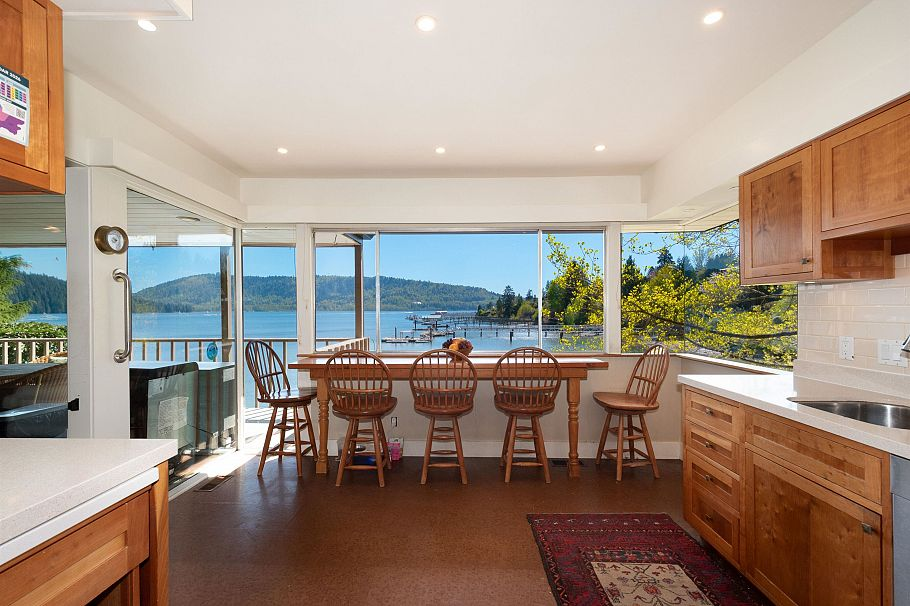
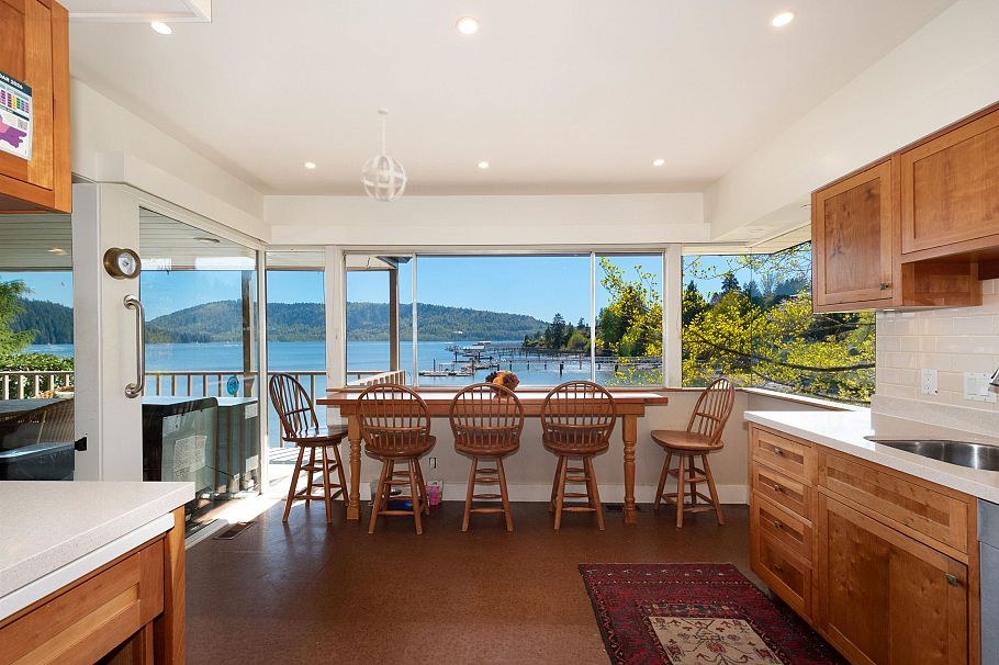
+ pendant light (383, 156)
